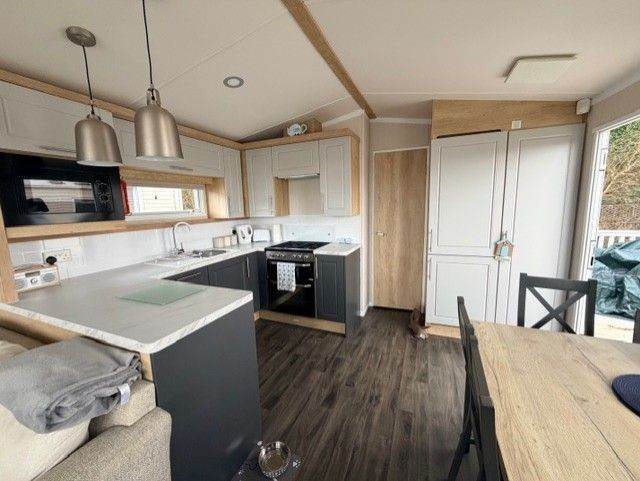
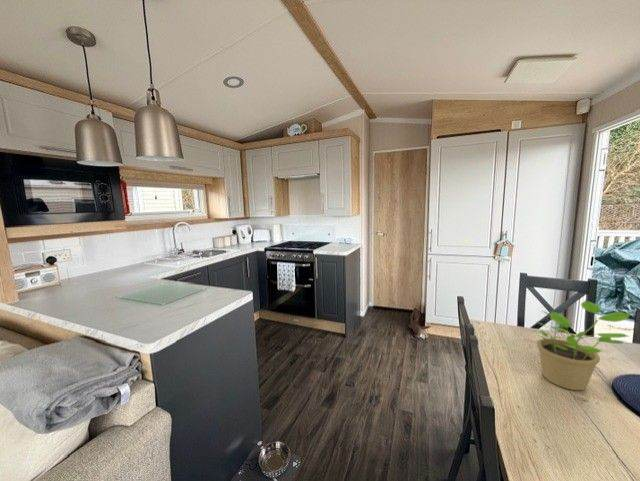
+ potted plant (570, 345)
